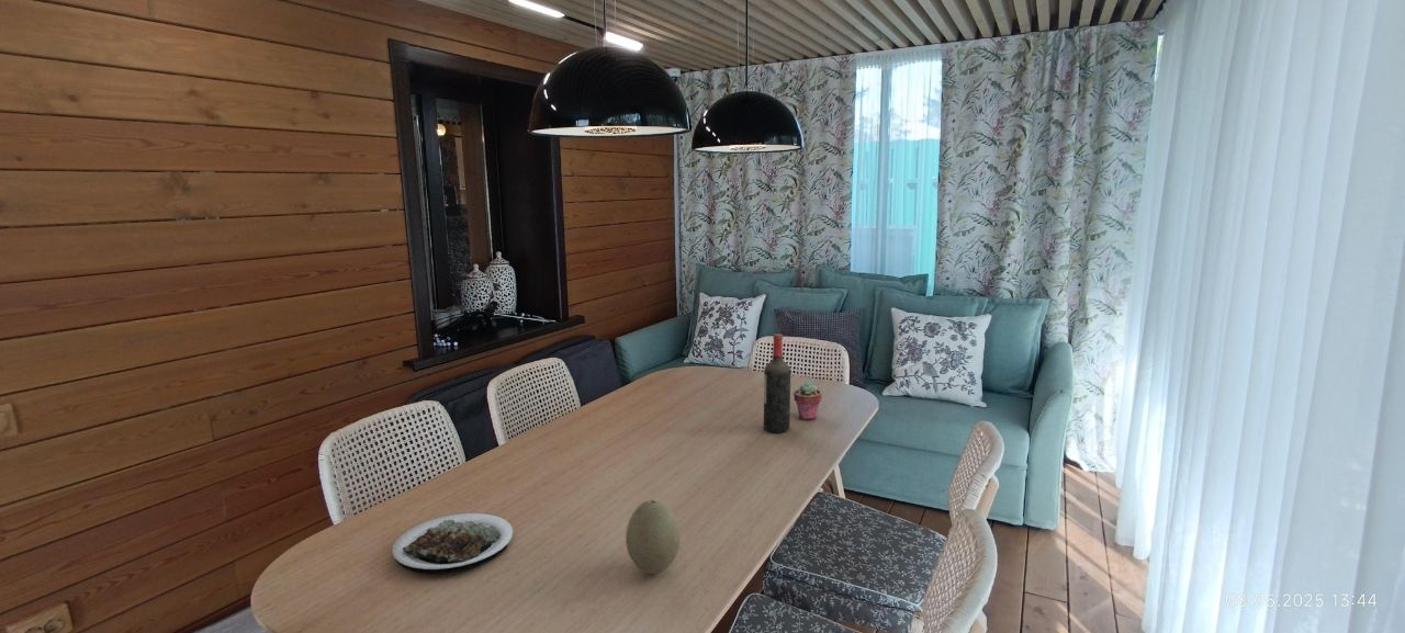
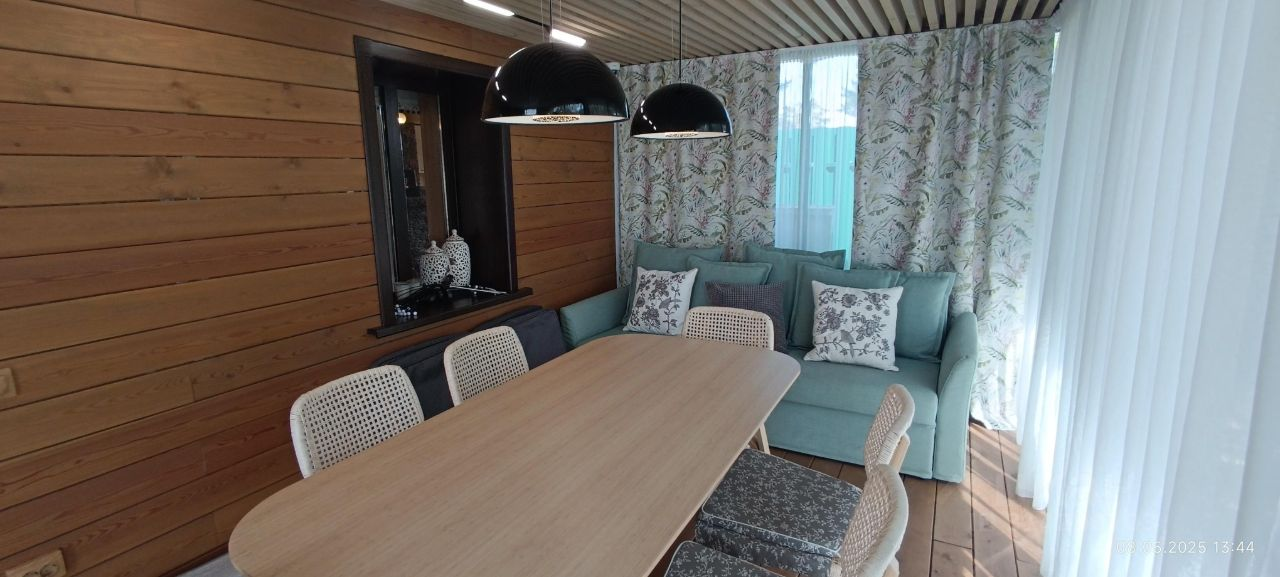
- wine bottle (777, 382)
- plate (454, 538)
- decorative egg (652, 535)
- potted succulent (807, 399)
